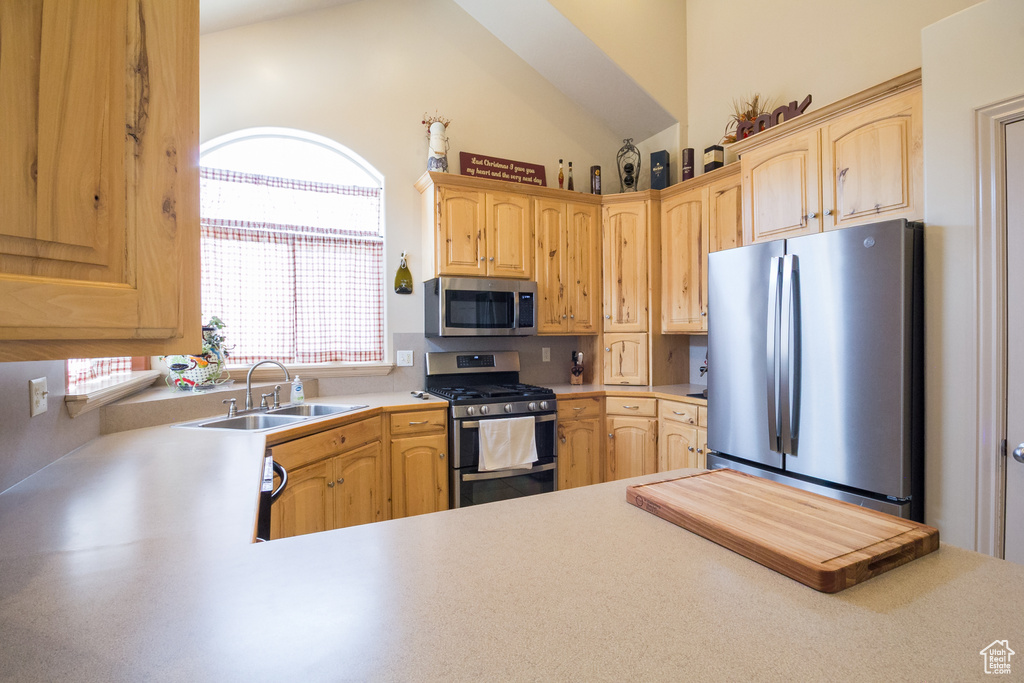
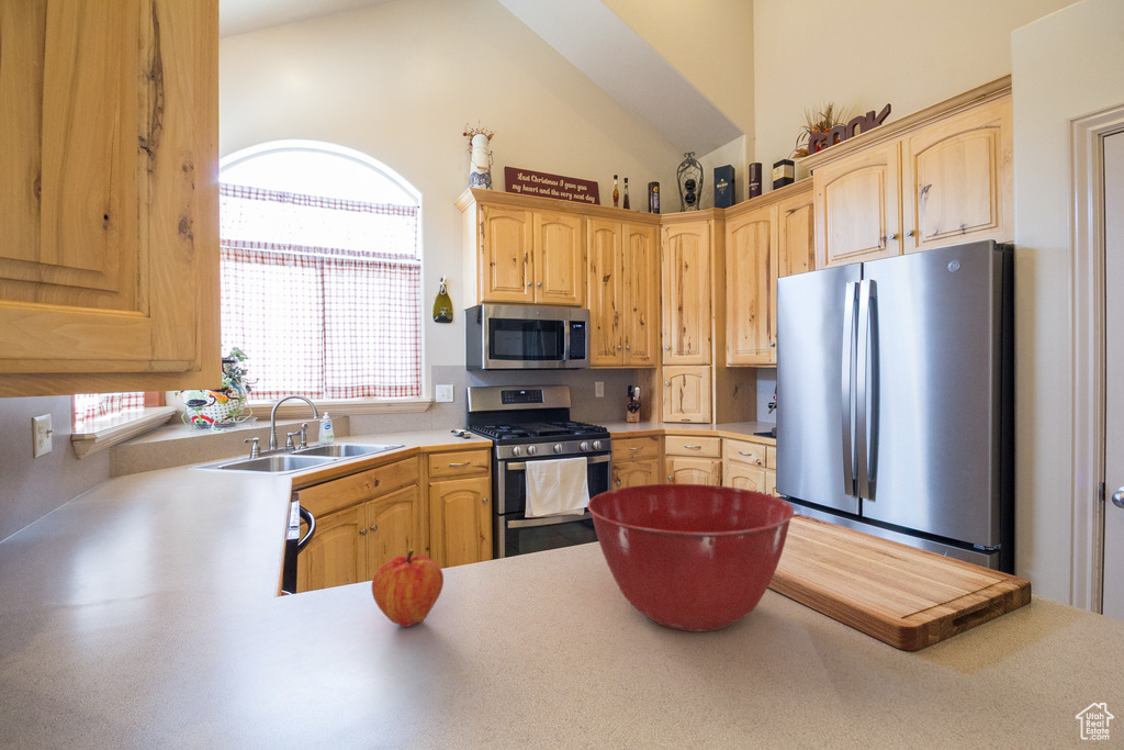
+ mixing bowl (686, 555)
+ fruit (408, 585)
